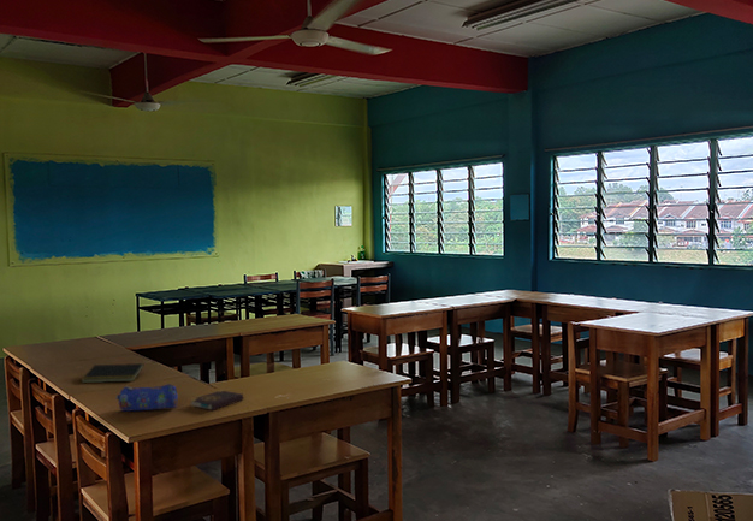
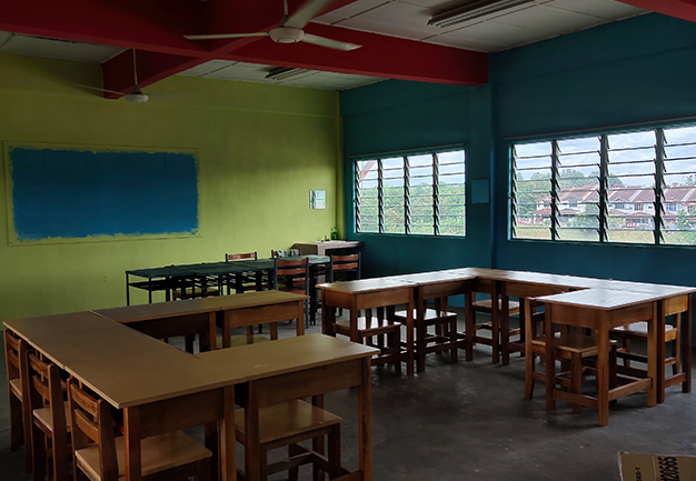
- notepad (113, 372)
- book (217, 399)
- pencil case (148, 397)
